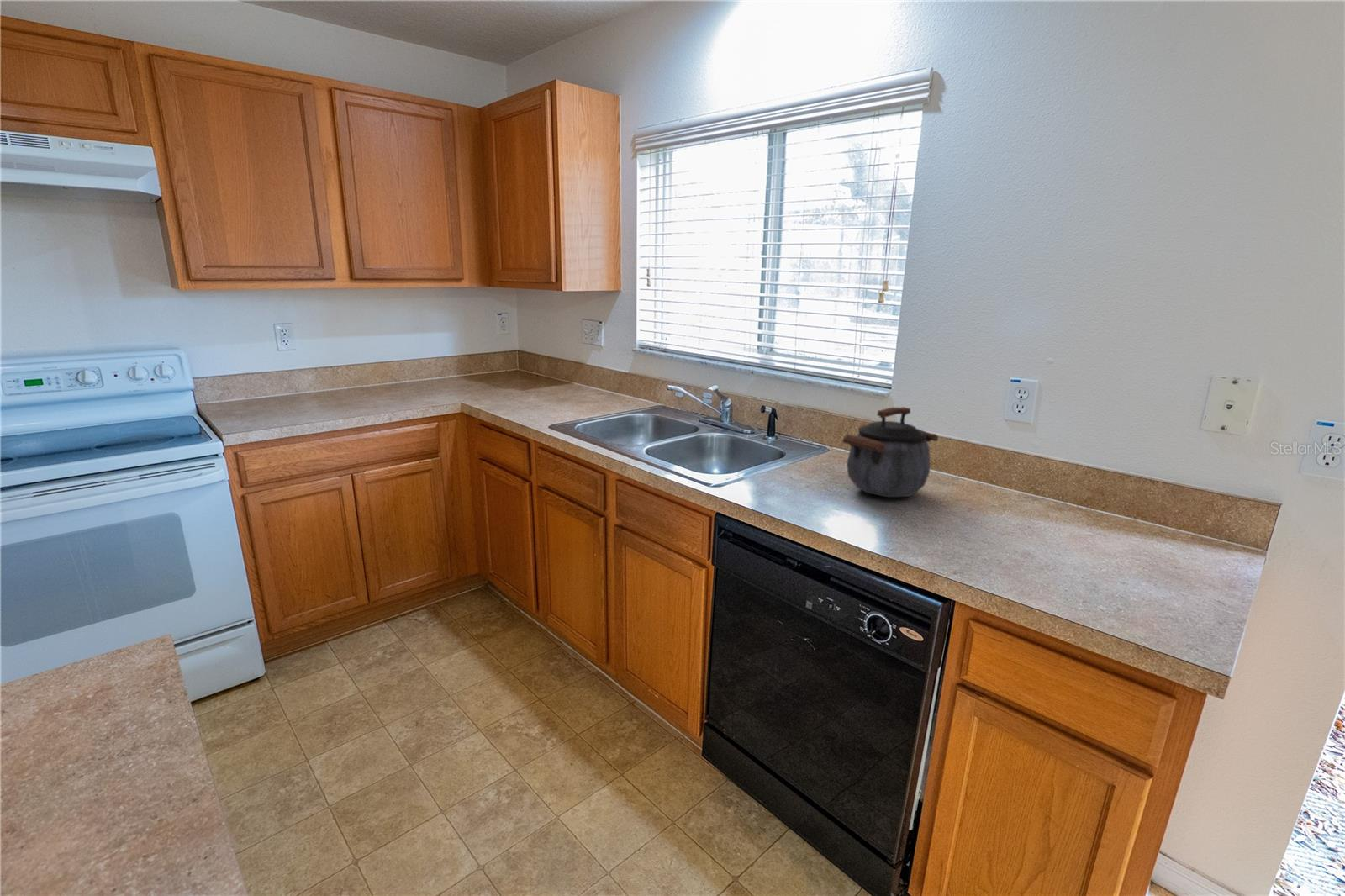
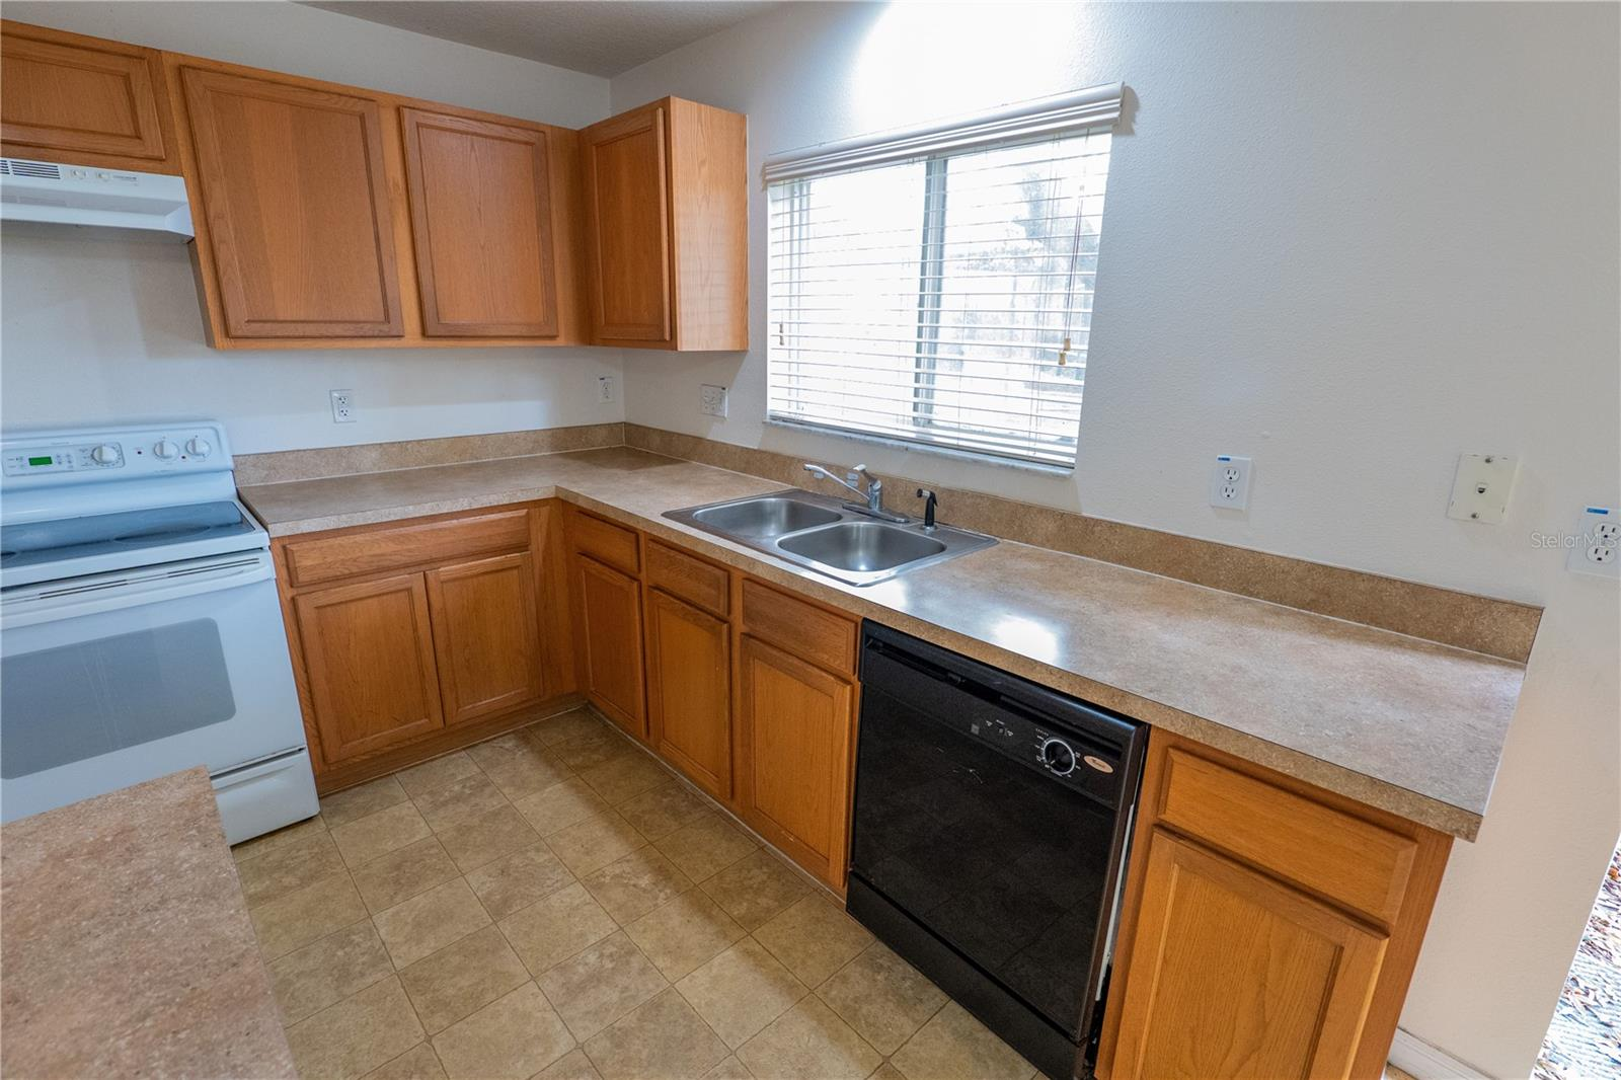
- kettle (889, 451)
